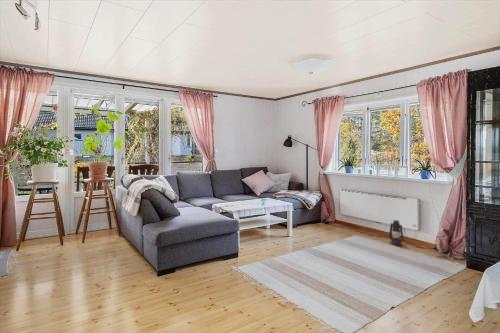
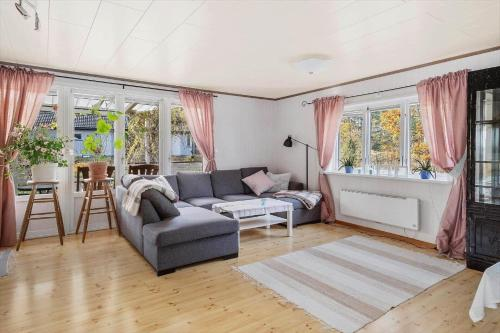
- lantern (396, 231)
